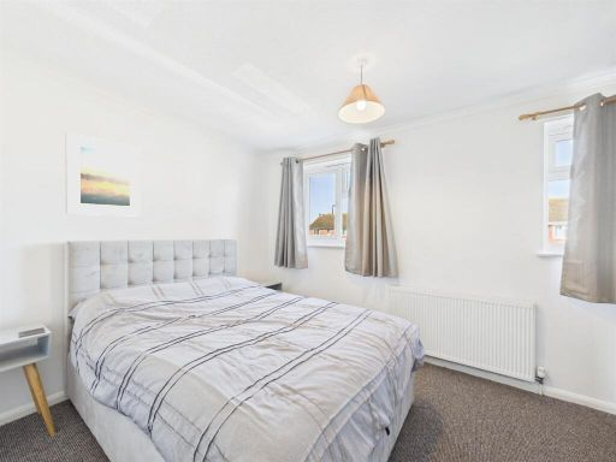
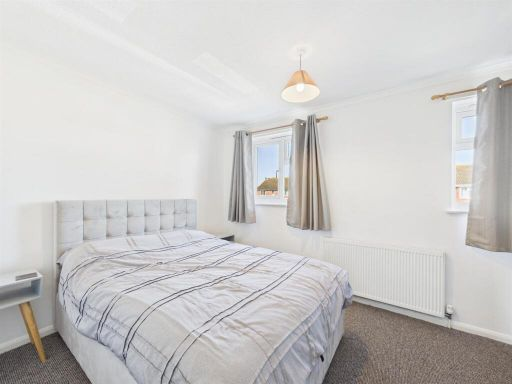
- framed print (106, 178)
